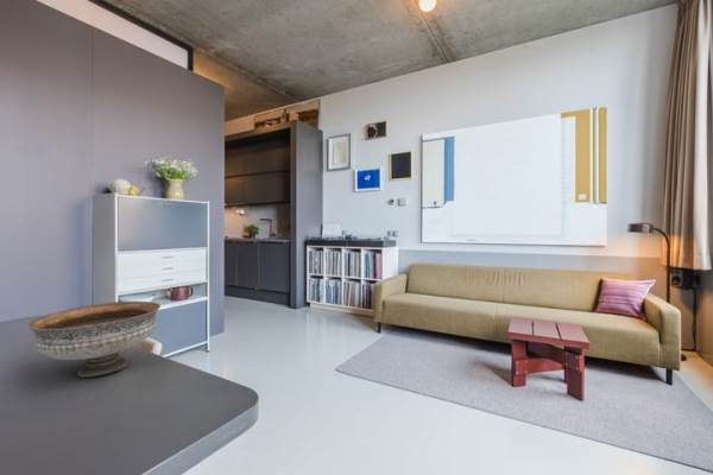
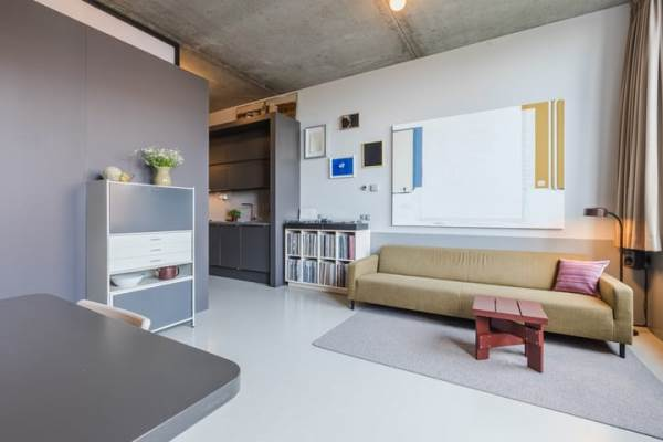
- bowl (100, 340)
